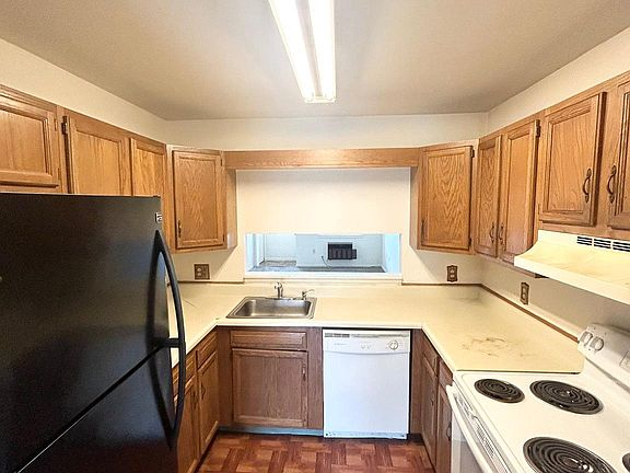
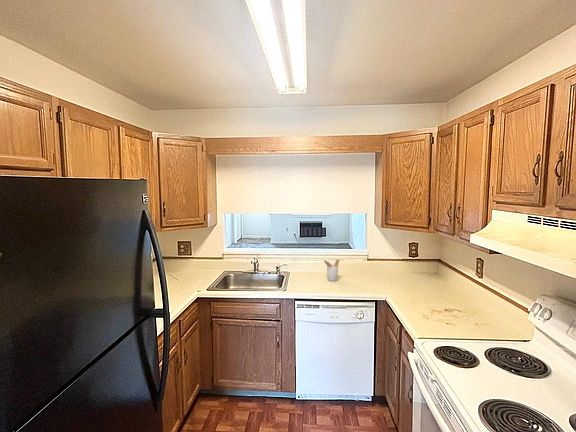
+ utensil holder (330, 269)
